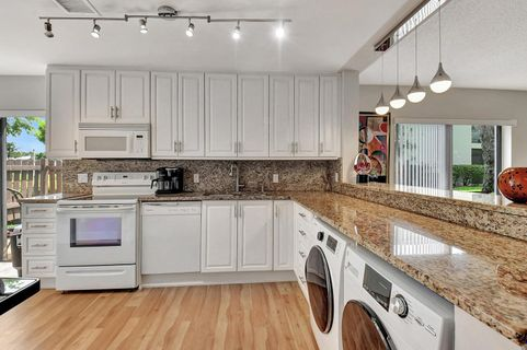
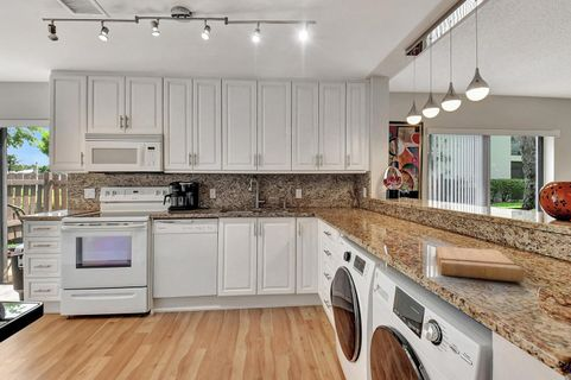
+ cutting board (471, 261)
